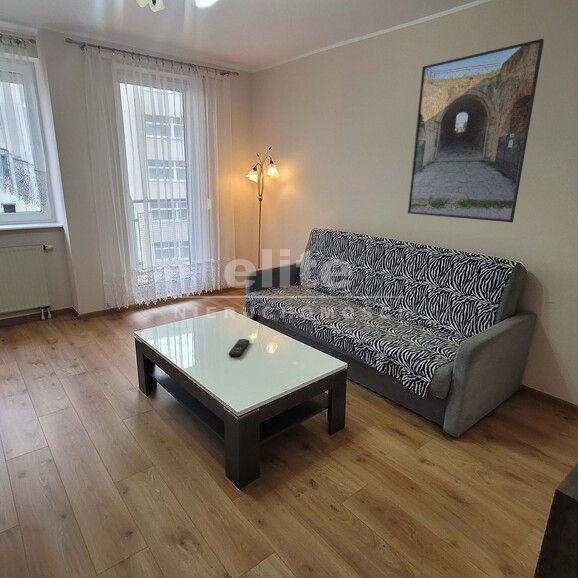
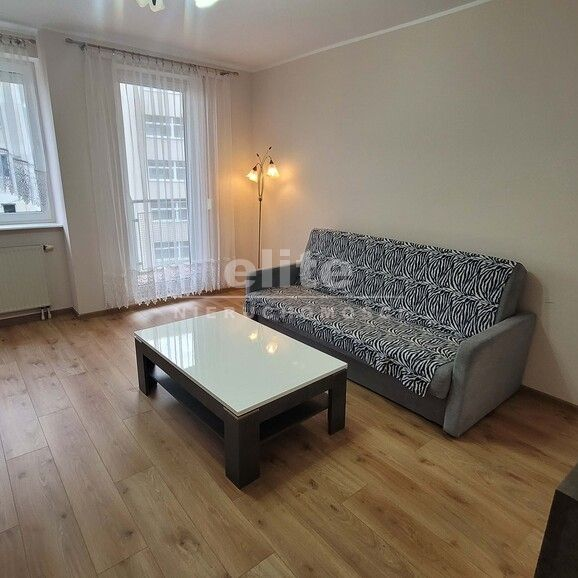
- remote control (239, 347)
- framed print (465, 139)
